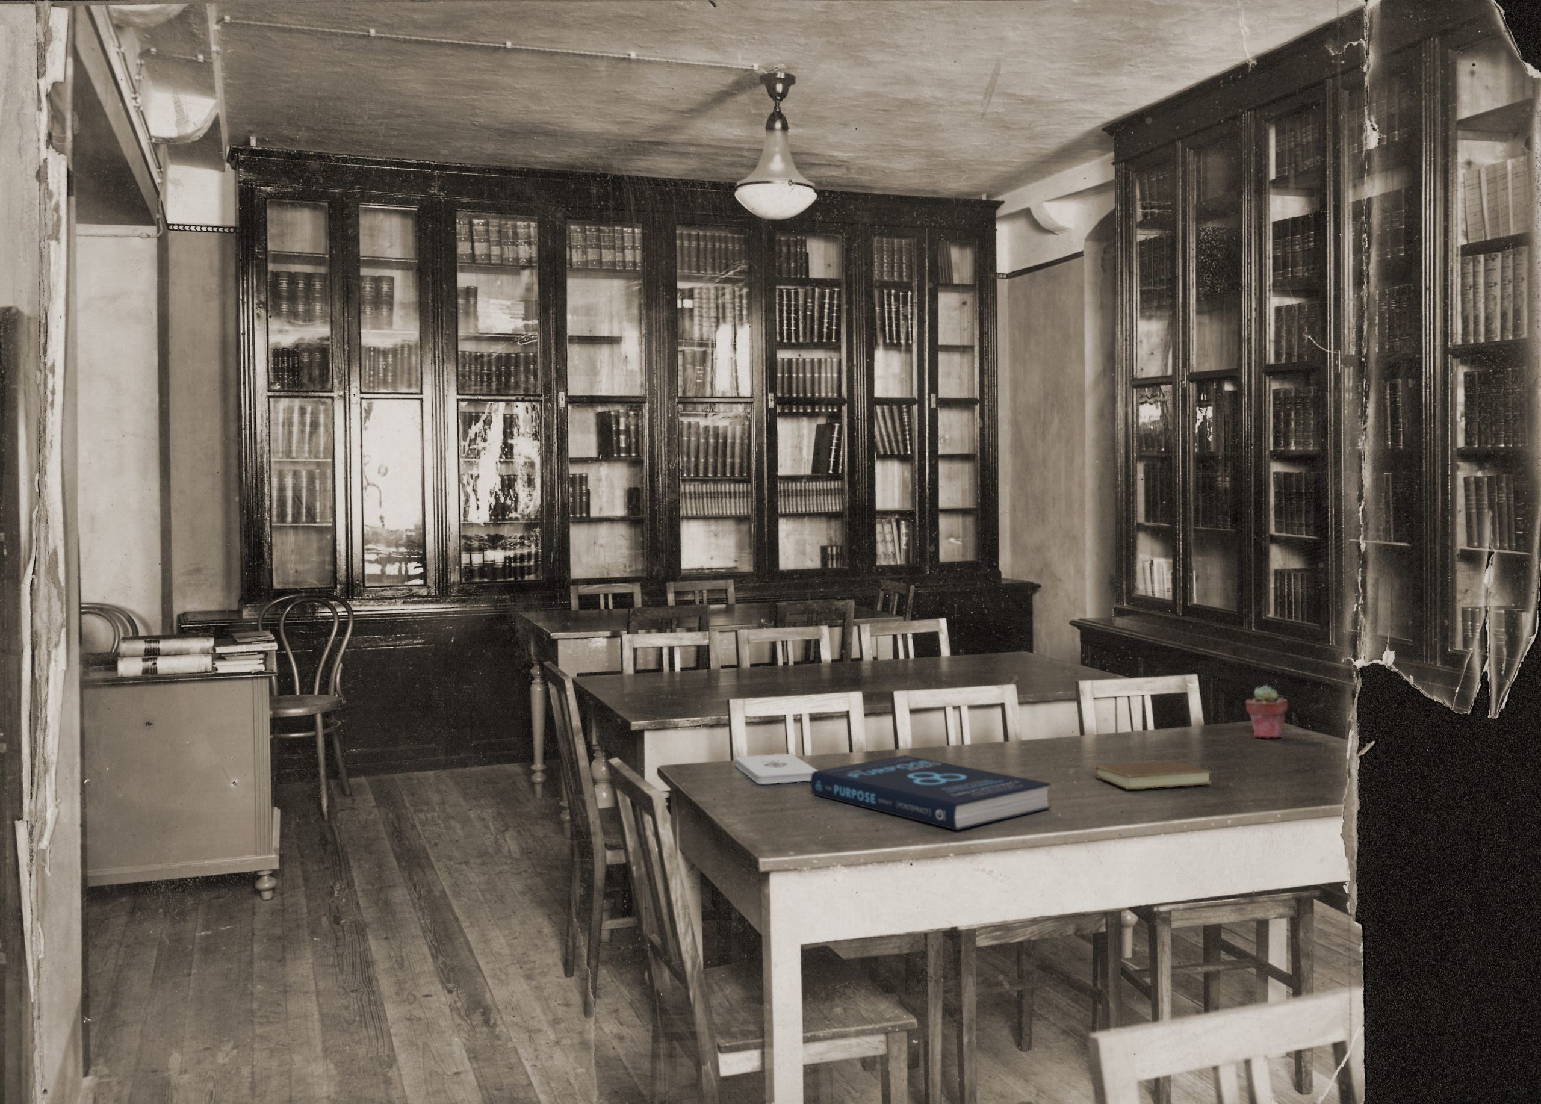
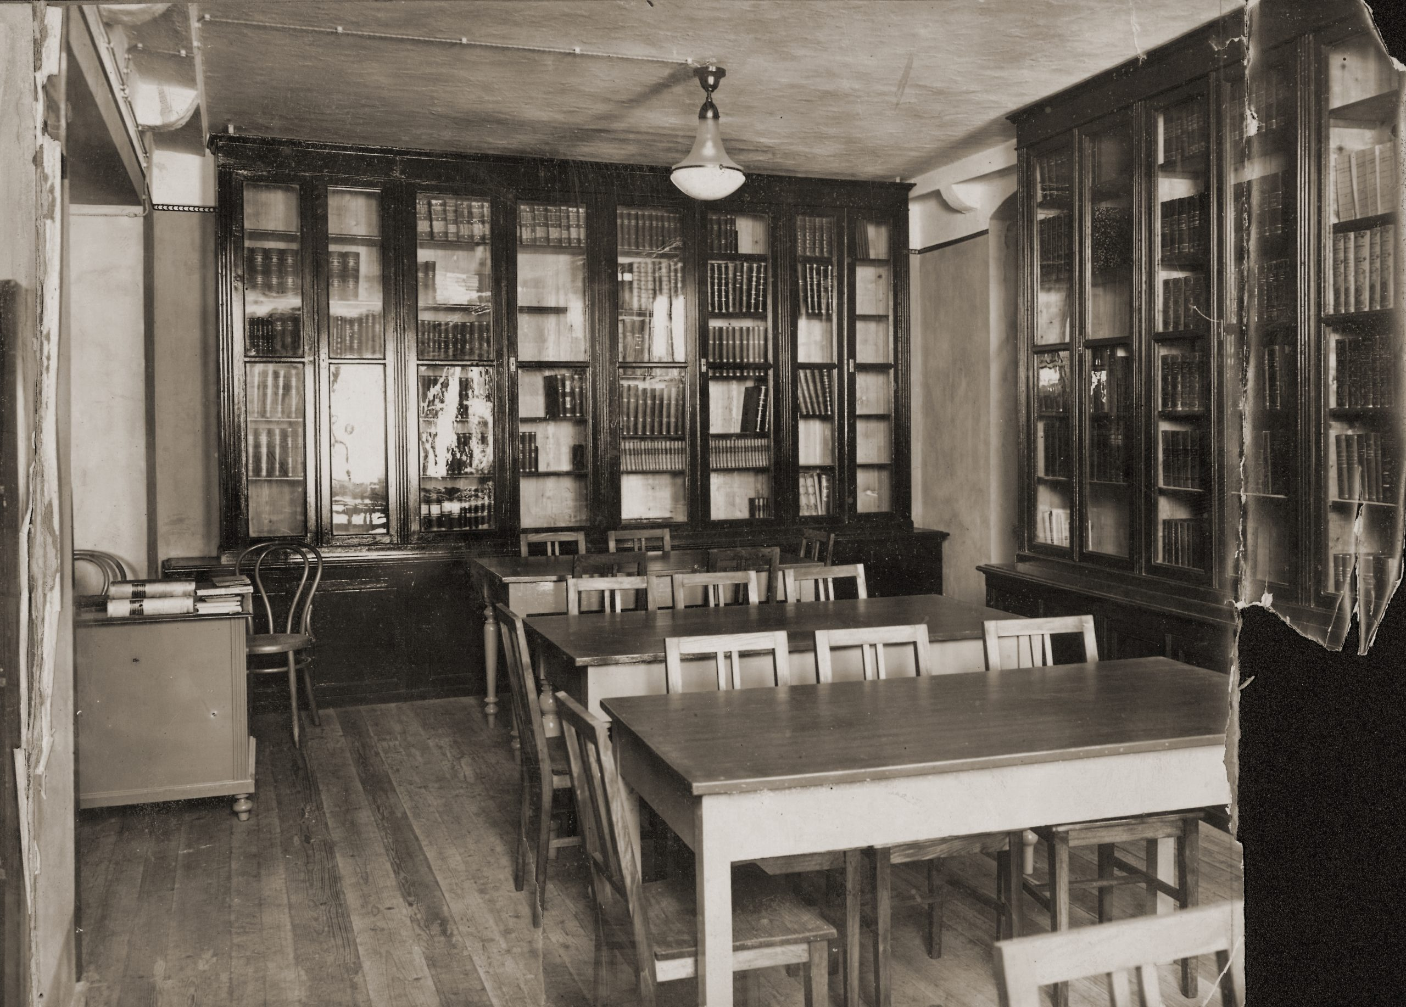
- book (927, 790)
- potted succulent (1266, 711)
- notepad (775, 768)
- book (1146, 772)
